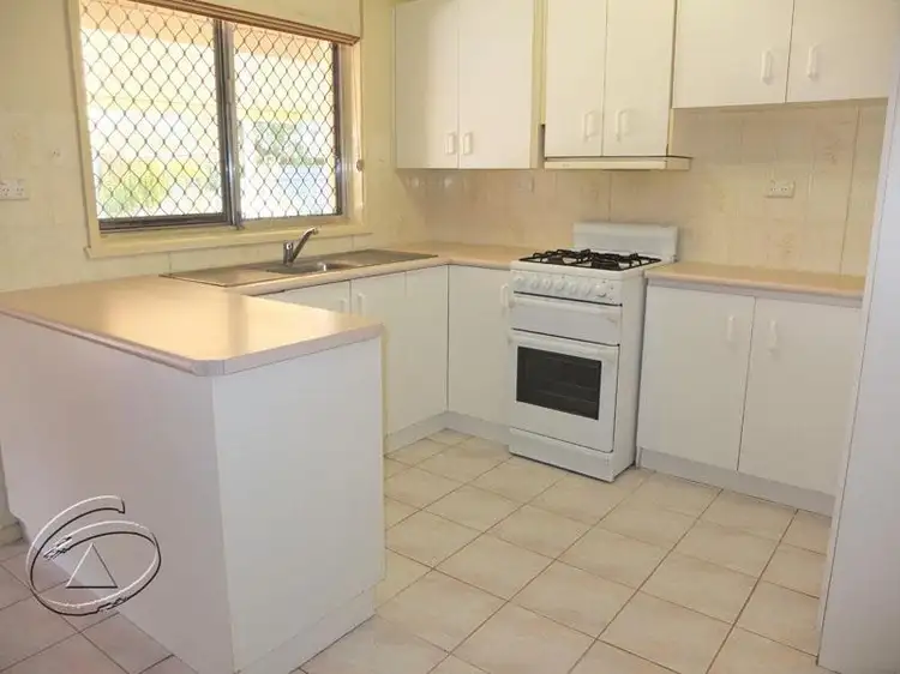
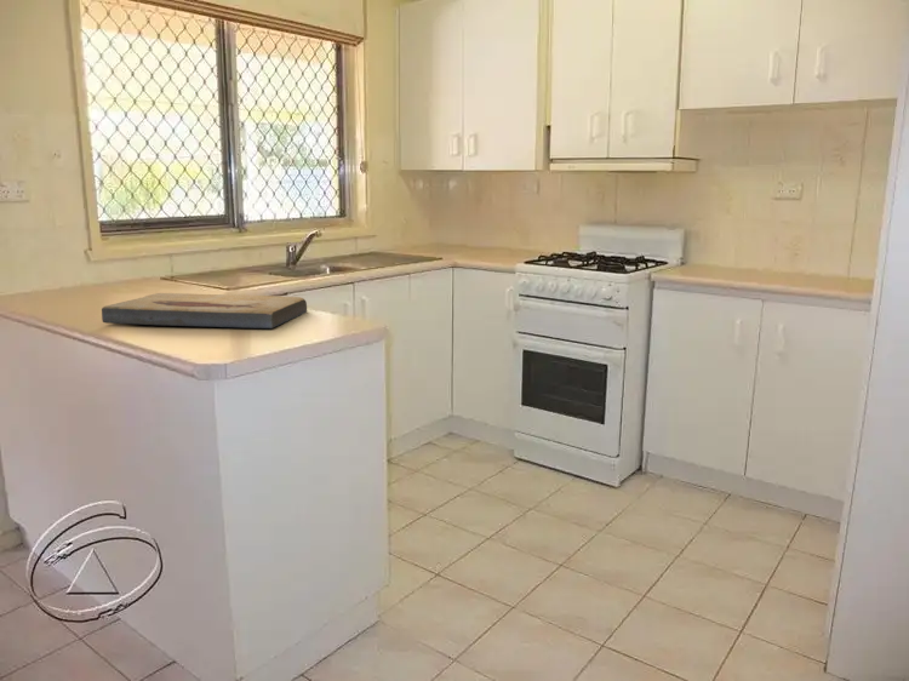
+ fish fossil (210, 309)
